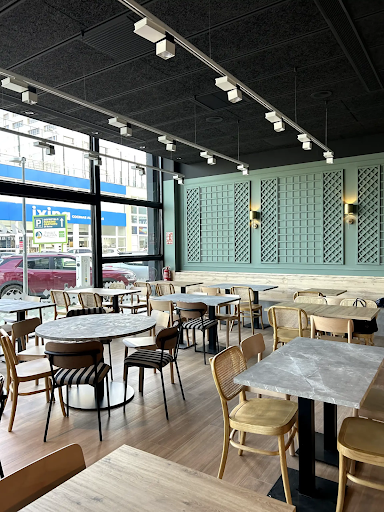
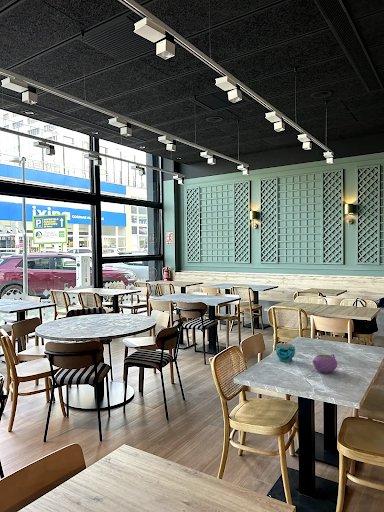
+ teapot (324, 363)
+ cup (285, 352)
